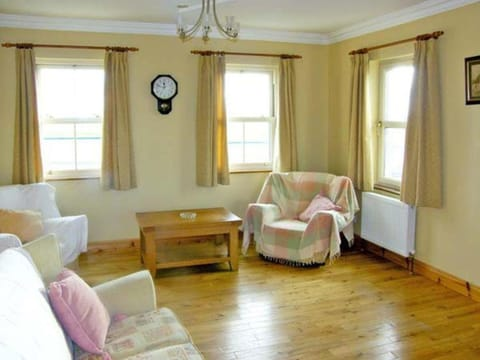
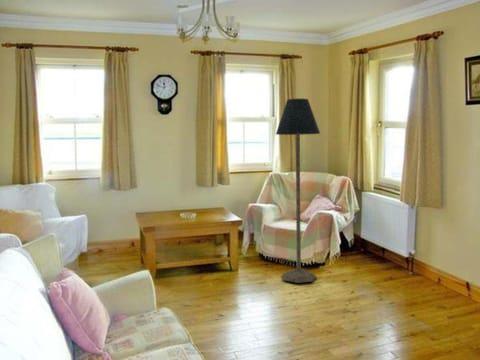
+ floor lamp (297, 189)
